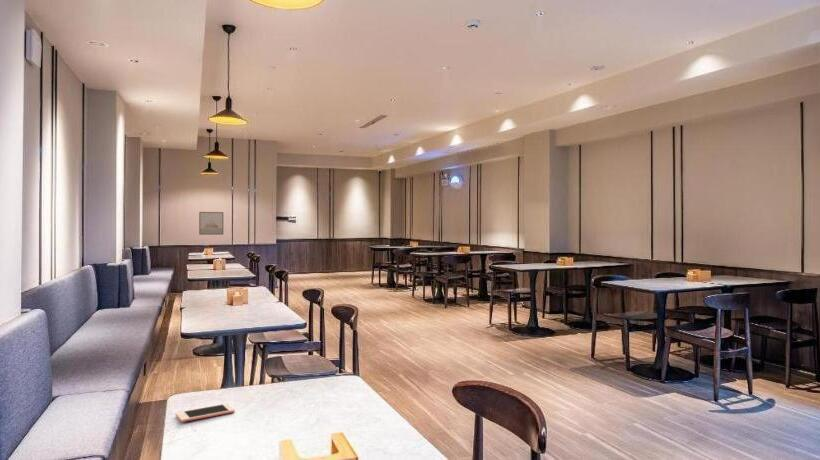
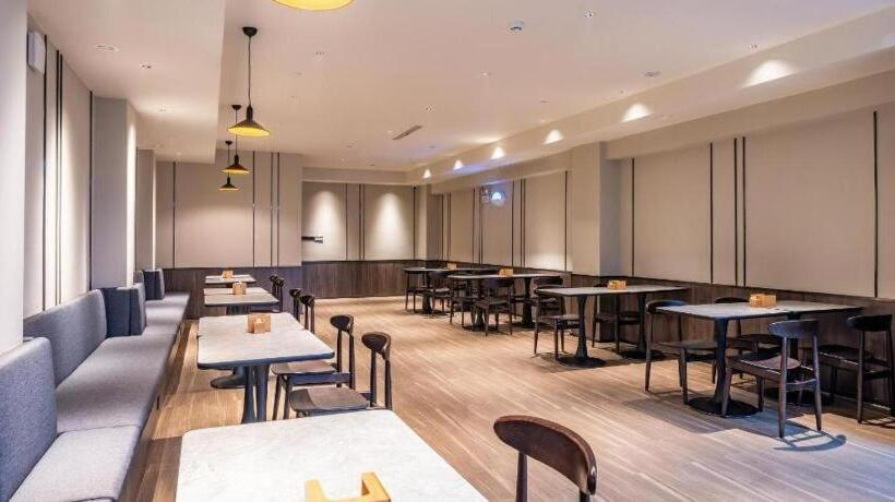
- cell phone (205, 412)
- wall art (211, 223)
